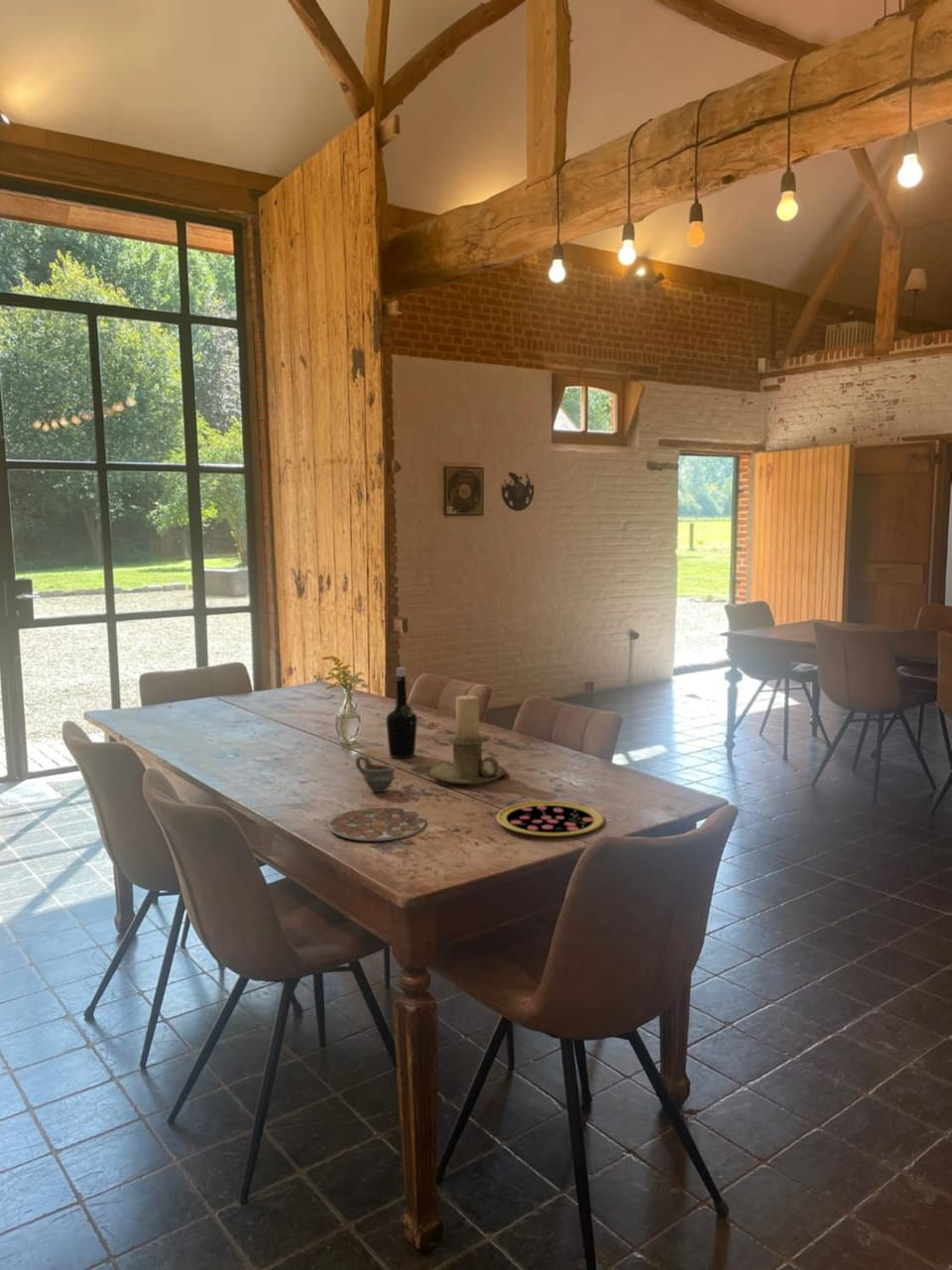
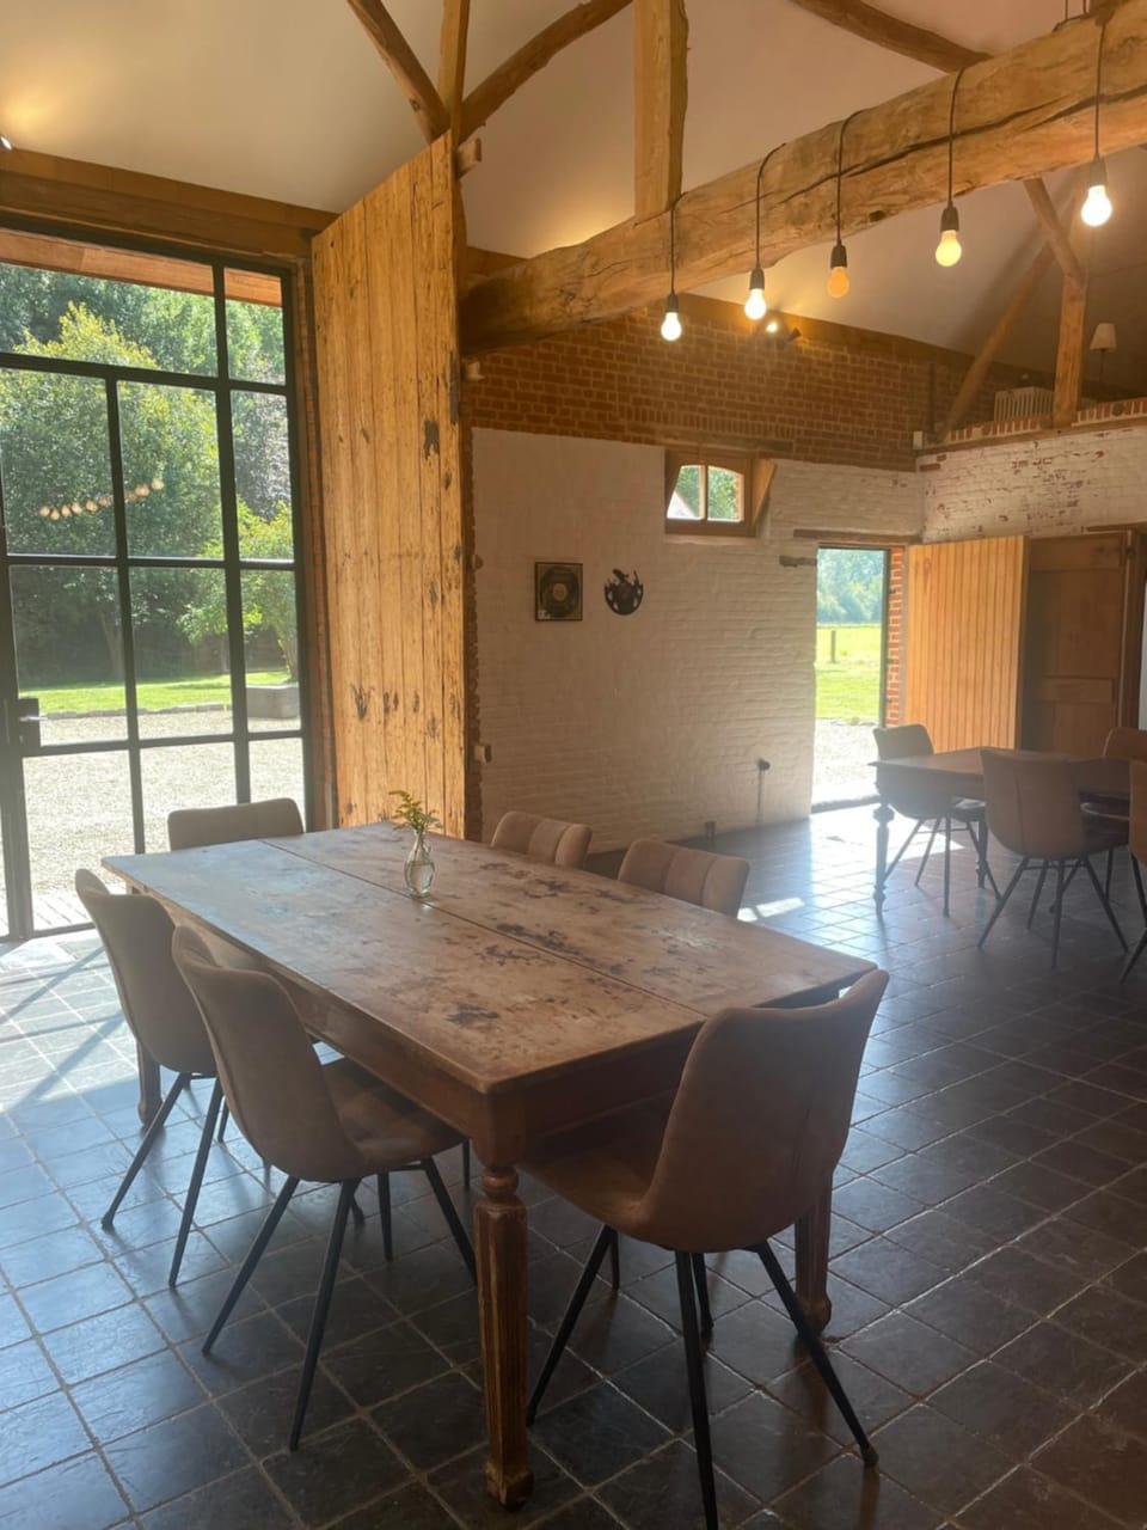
- bottle (401, 711)
- cup (377, 773)
- pizza (549, 819)
- plate (378, 823)
- candle holder (467, 736)
